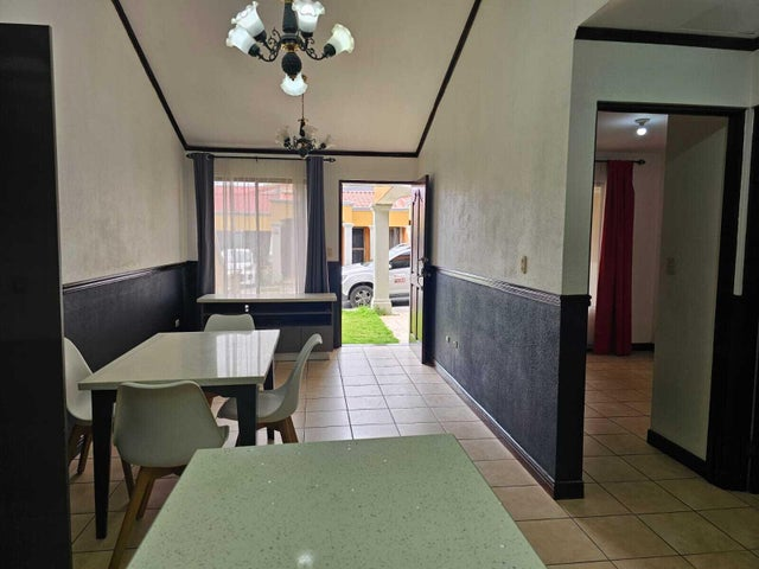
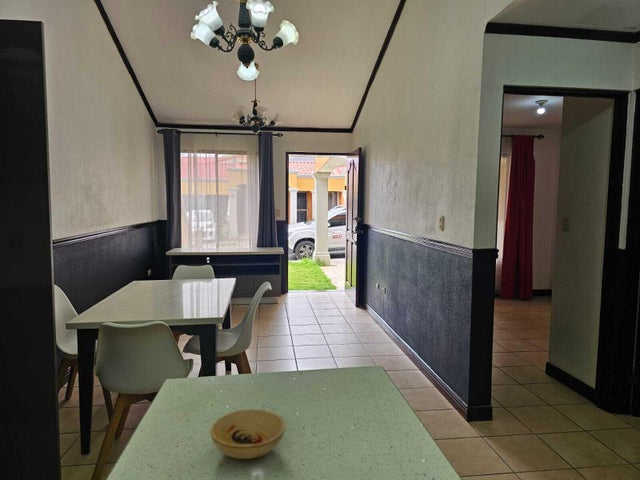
+ bowl (248, 436)
